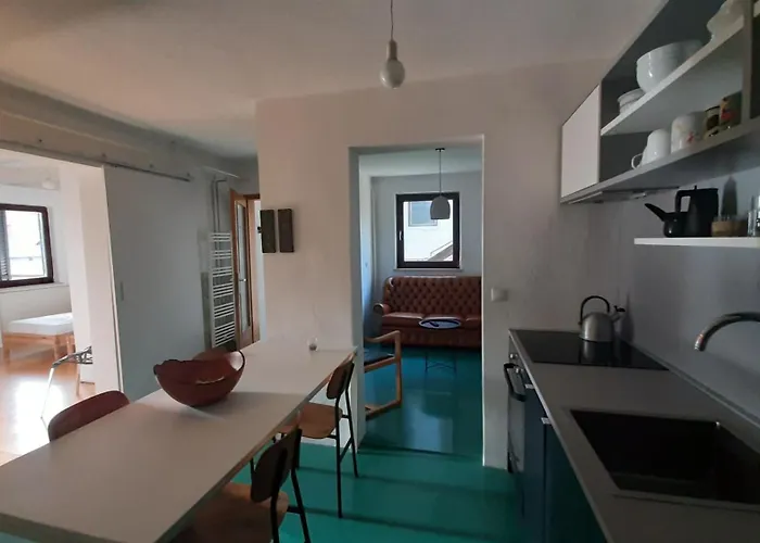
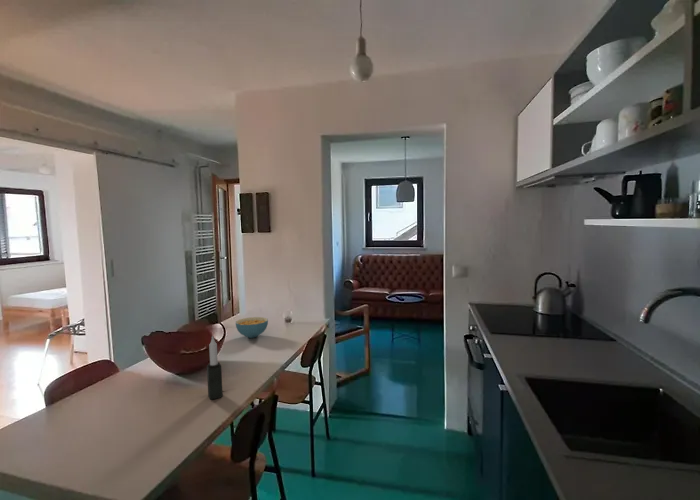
+ cereal bowl (252, 328)
+ candle (214, 366)
